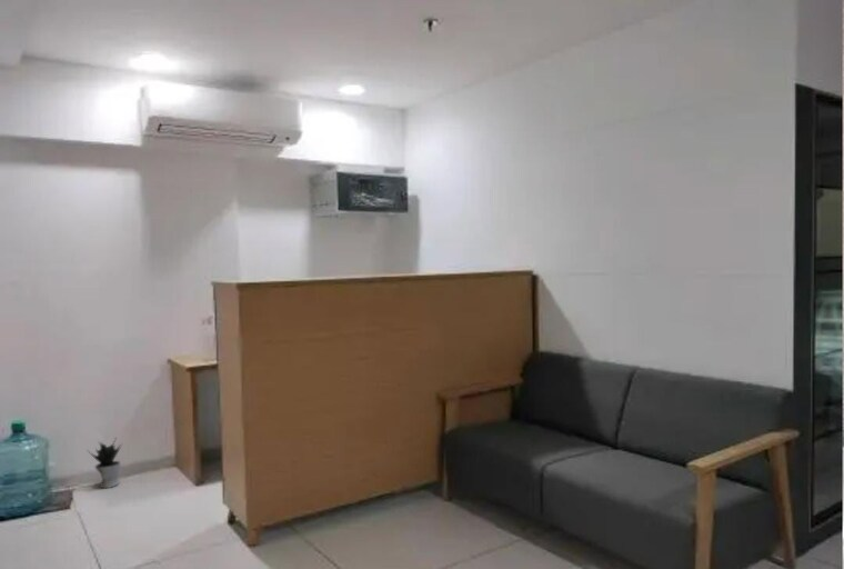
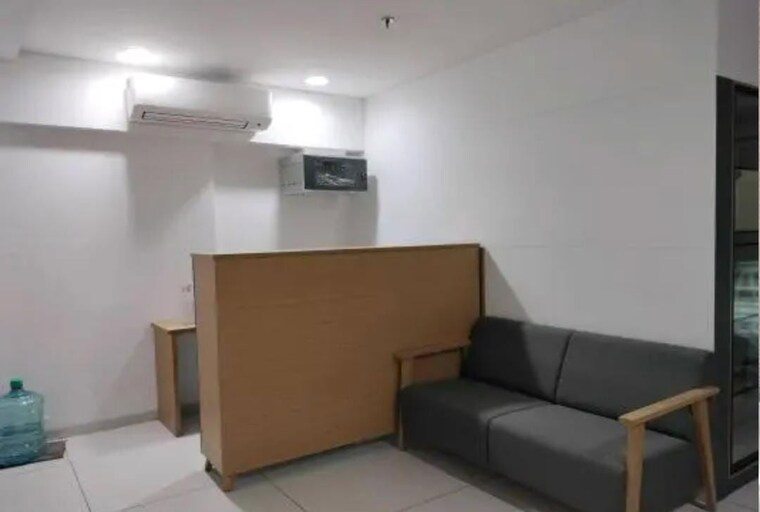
- potted plant (105, 462)
